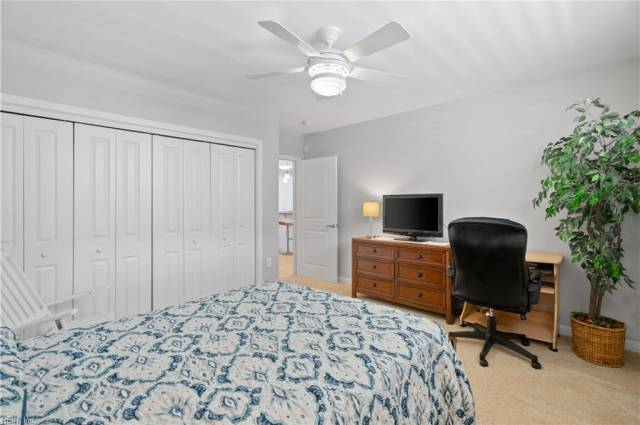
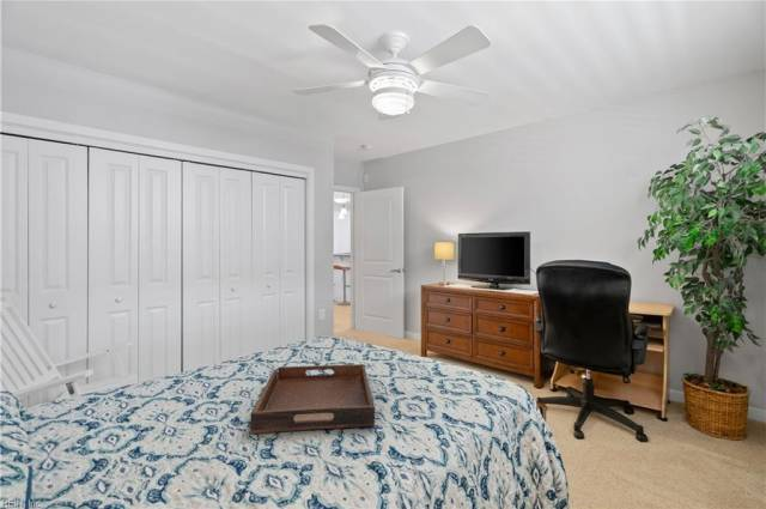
+ serving tray (317, 392)
